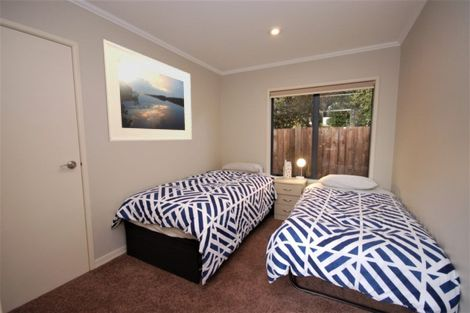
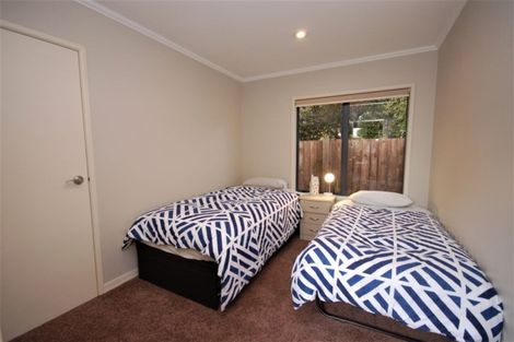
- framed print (157, 101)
